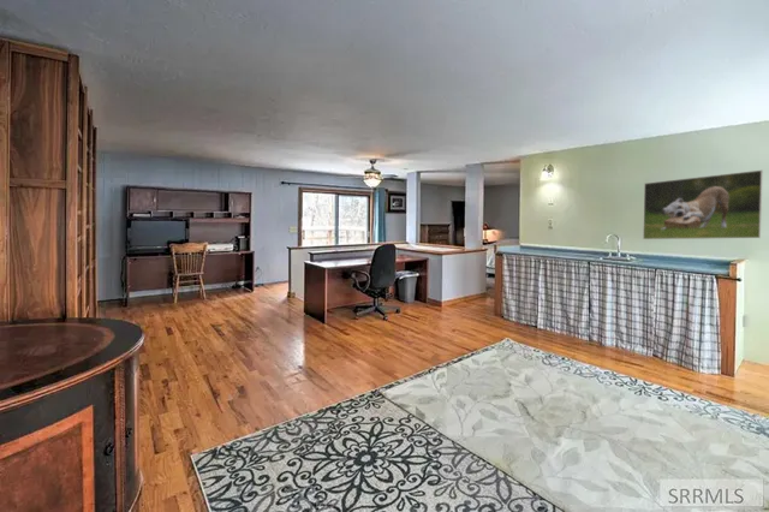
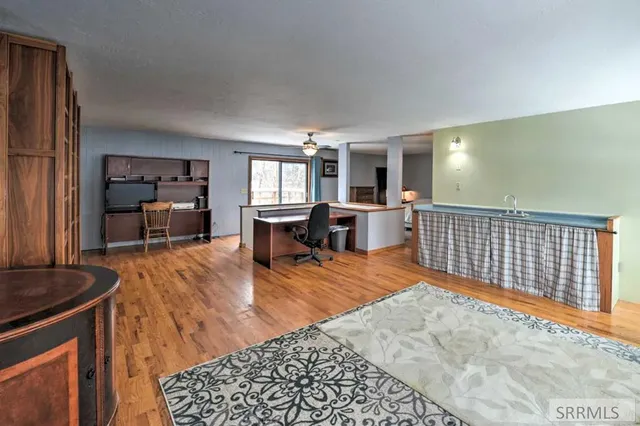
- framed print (697, 208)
